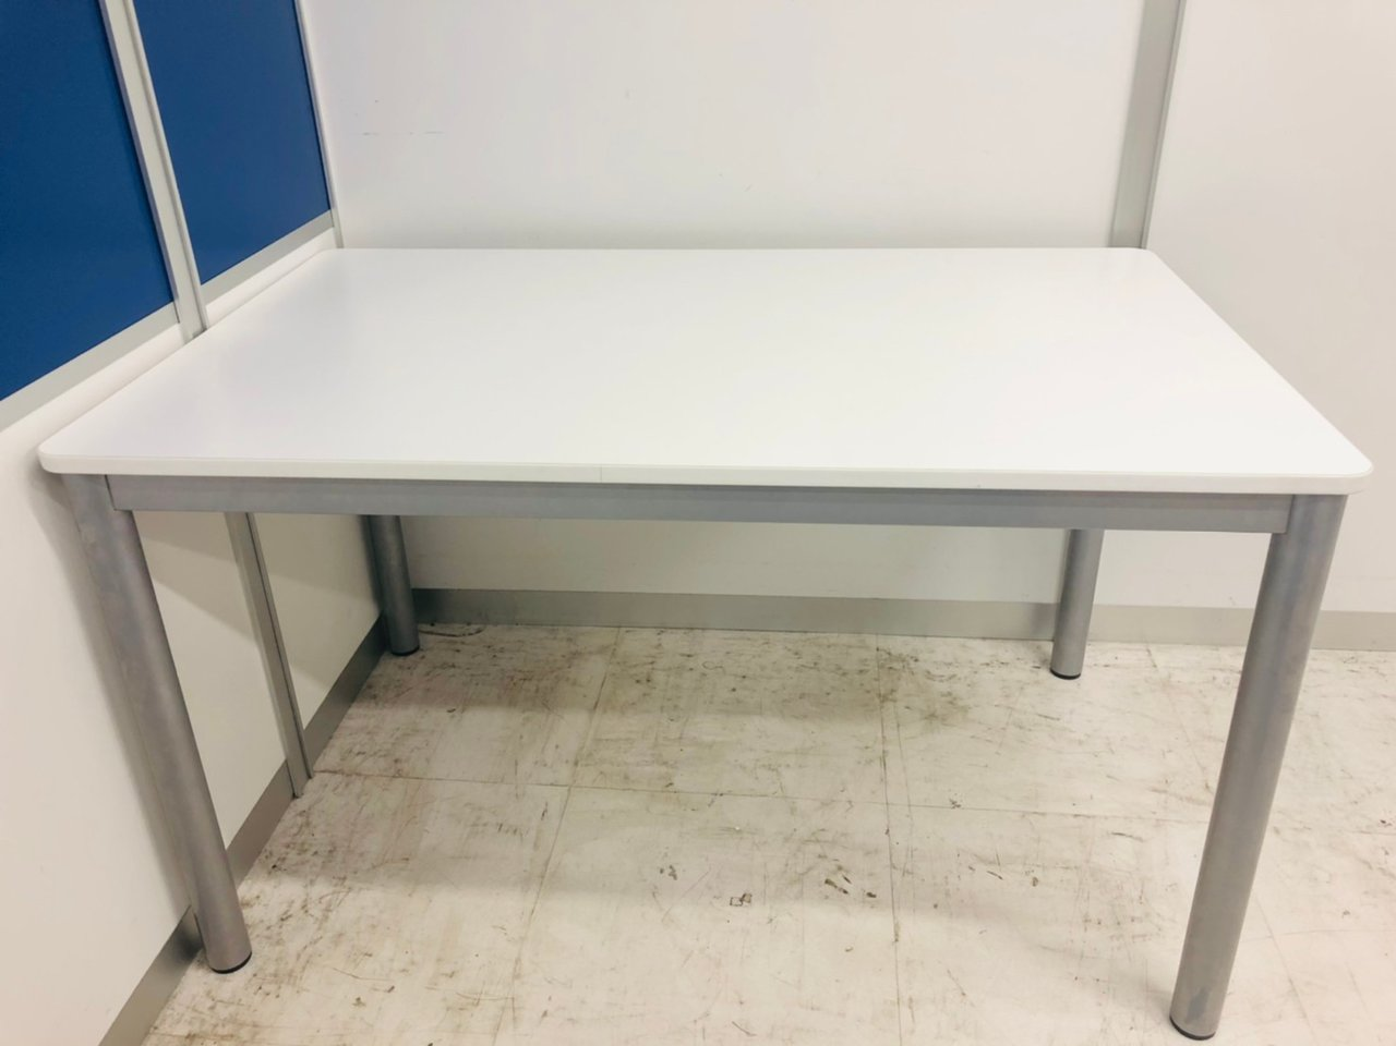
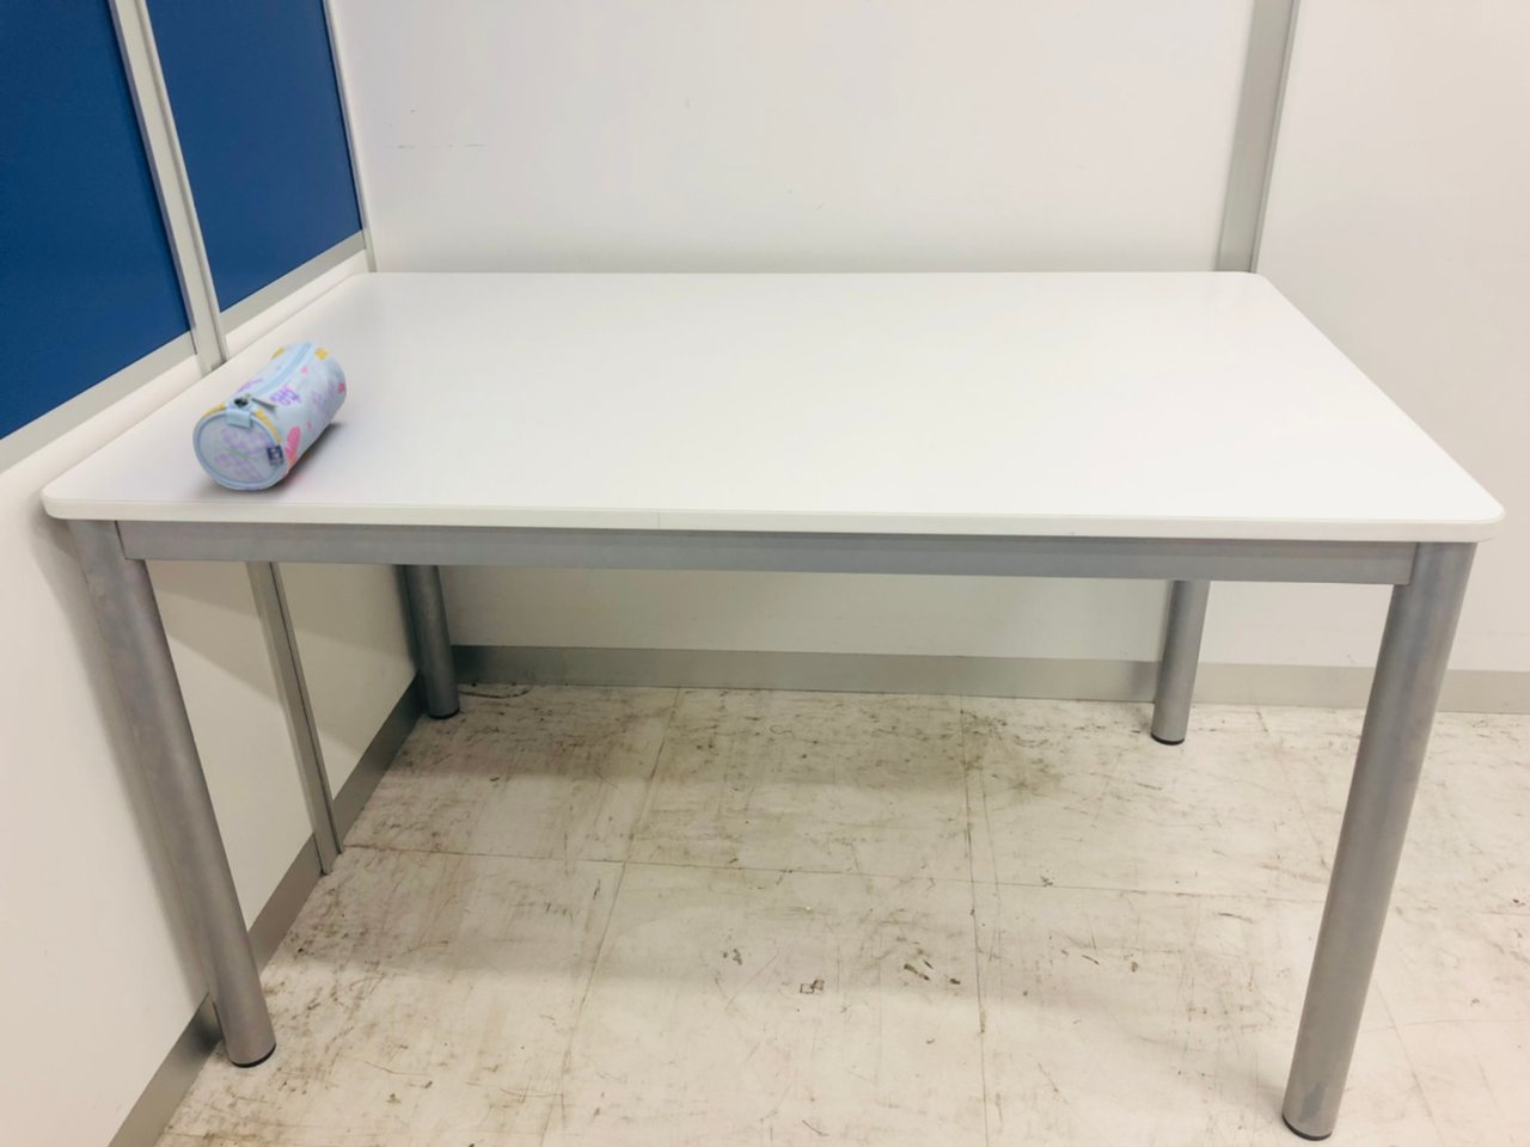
+ pencil case (273, 411)
